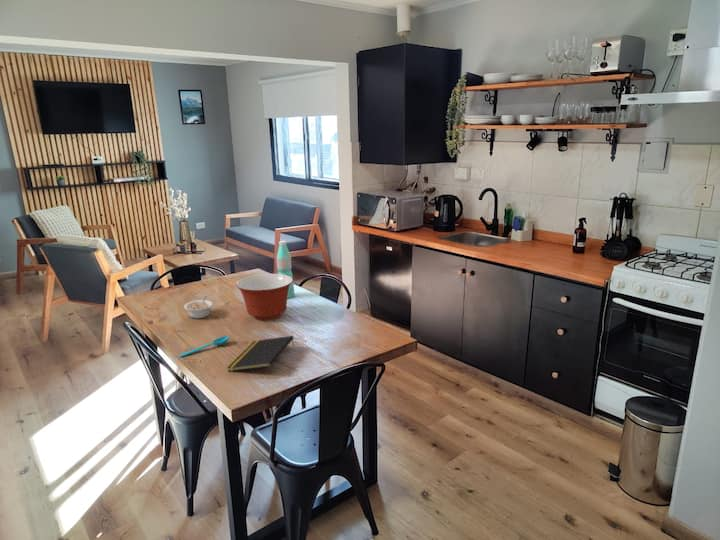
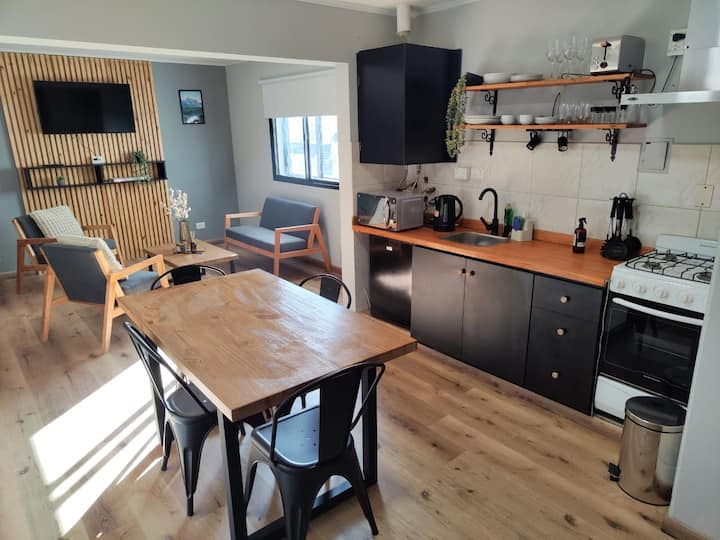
- legume (198, 308)
- spoon (205, 346)
- mixing bowl (266, 298)
- water bottle (284, 269)
- notepad (261, 352)
